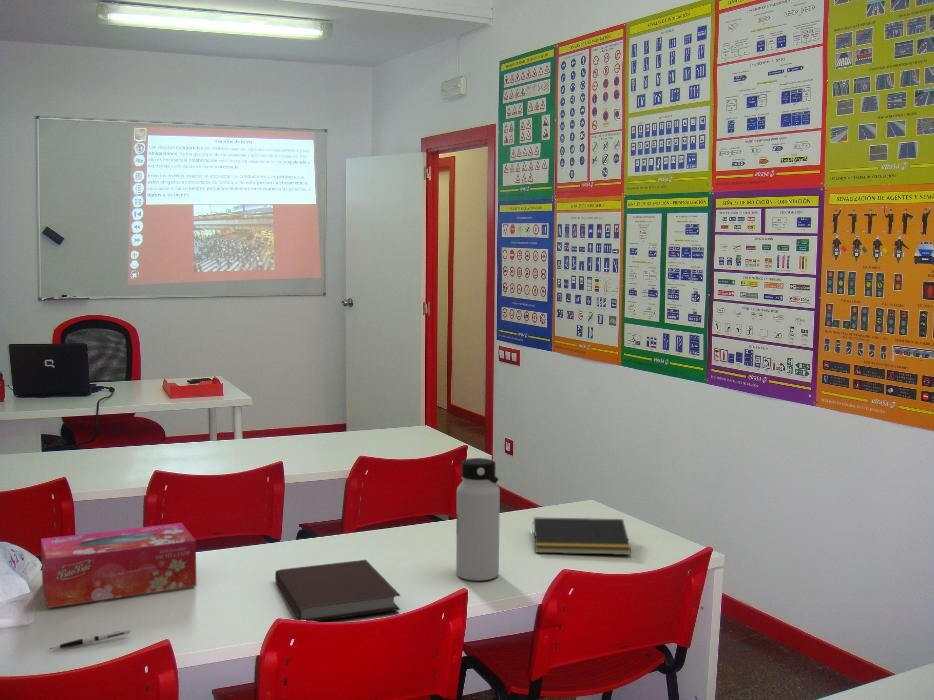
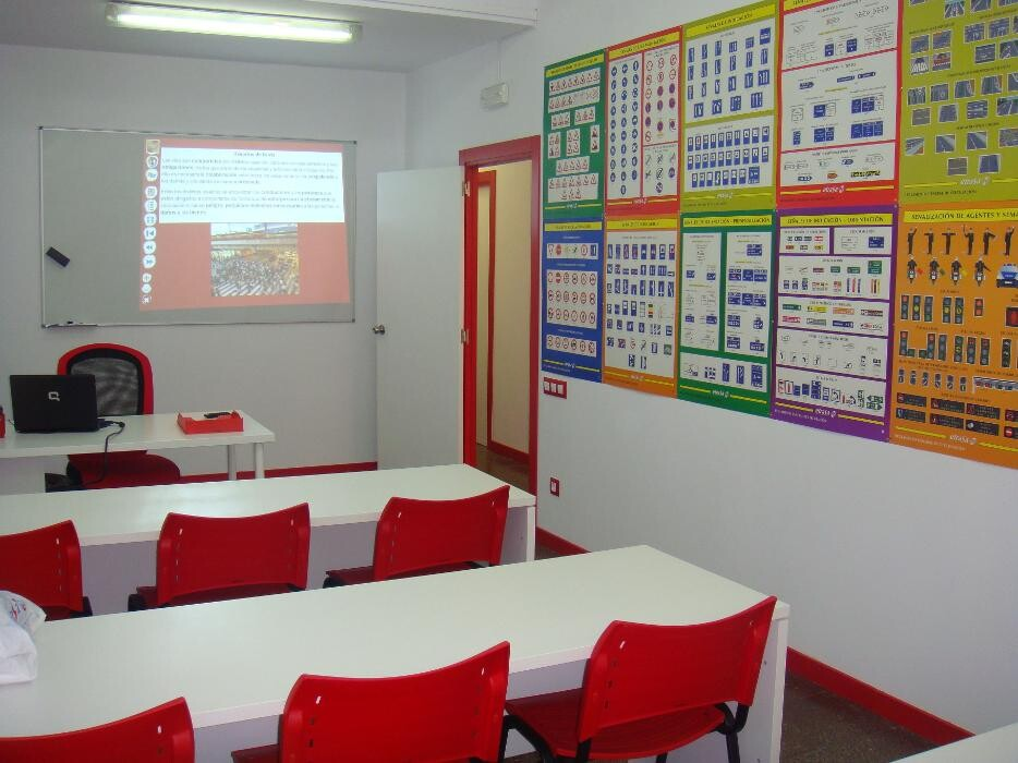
- notebook (335, 589)
- water bottle (478, 517)
- notepad (580, 535)
- pen (90, 639)
- tissue box (118, 562)
